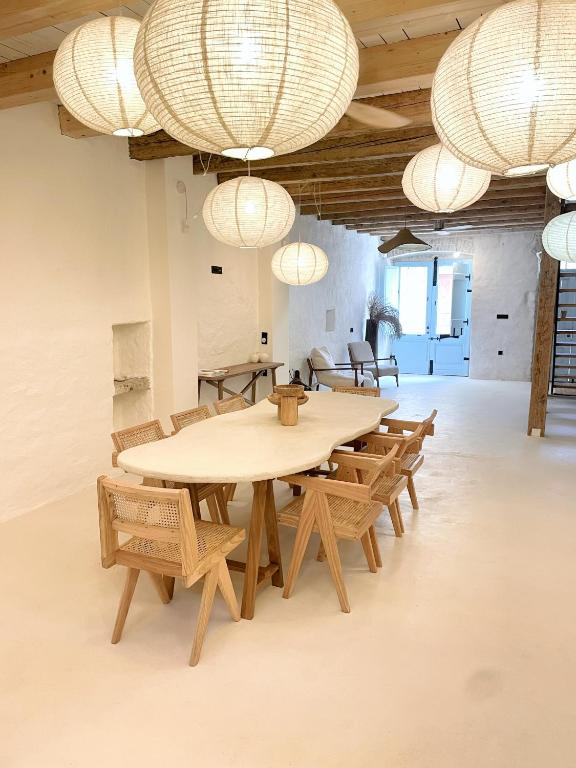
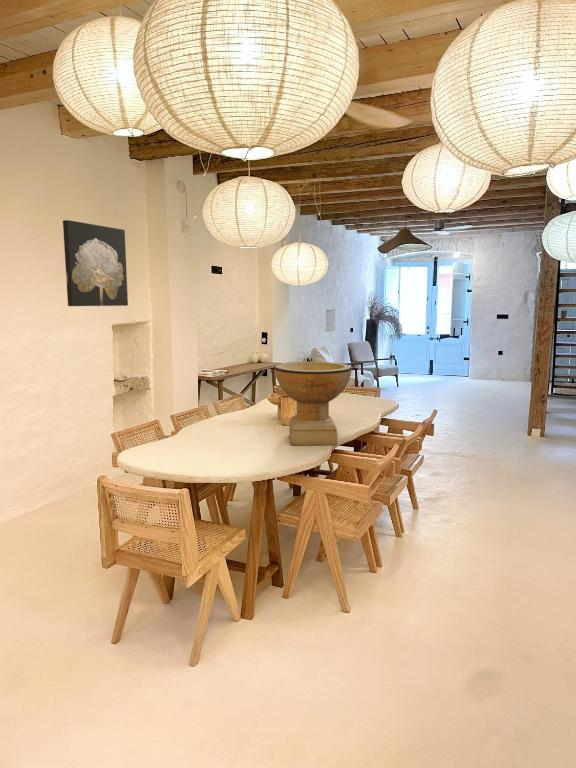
+ decorative bowl (312, 403)
+ wall art (97, 266)
